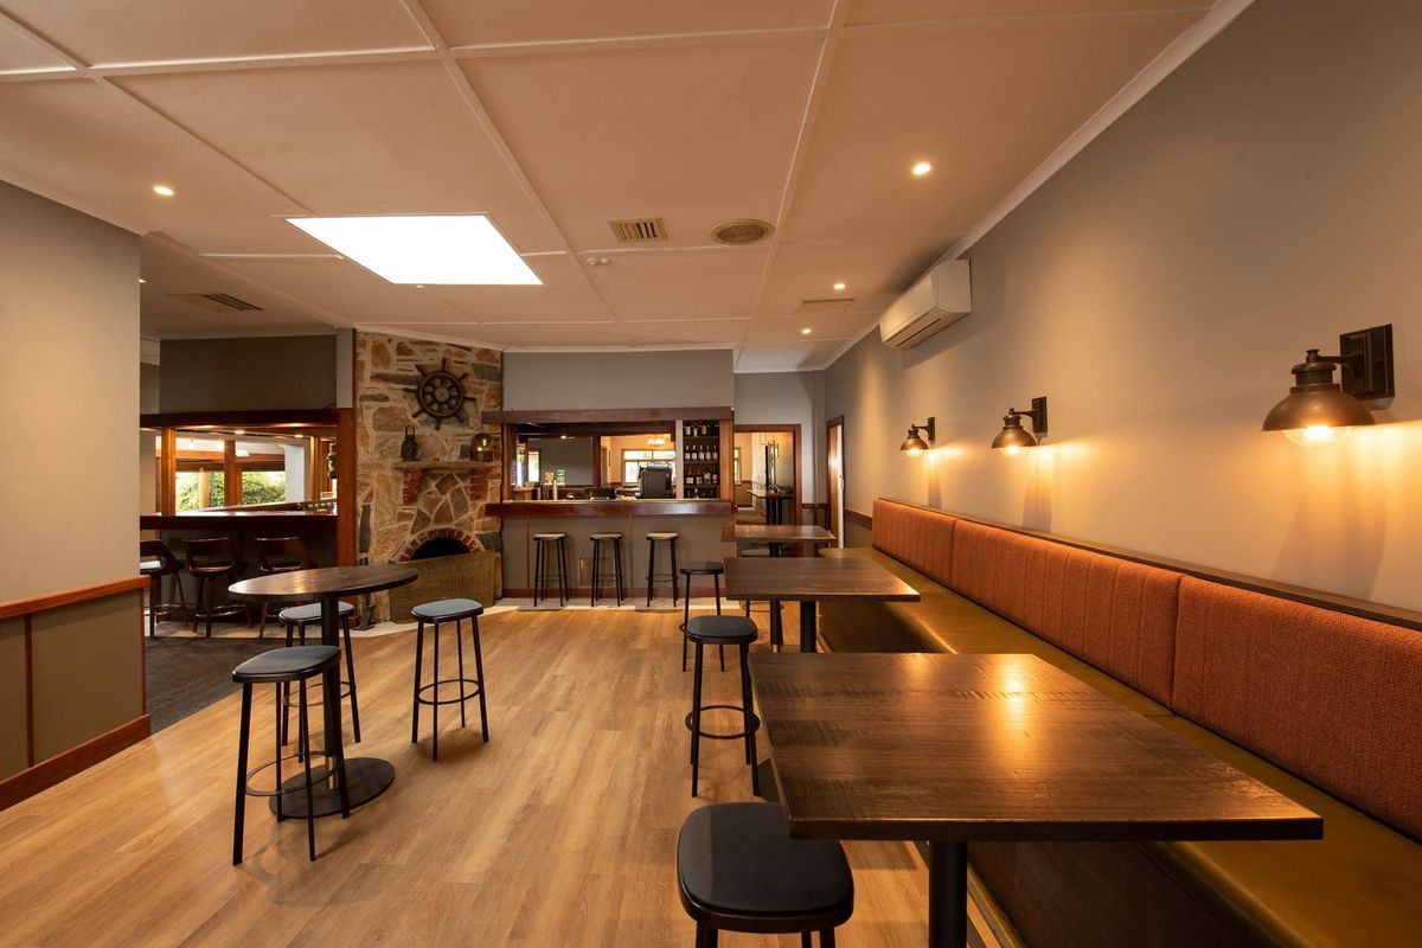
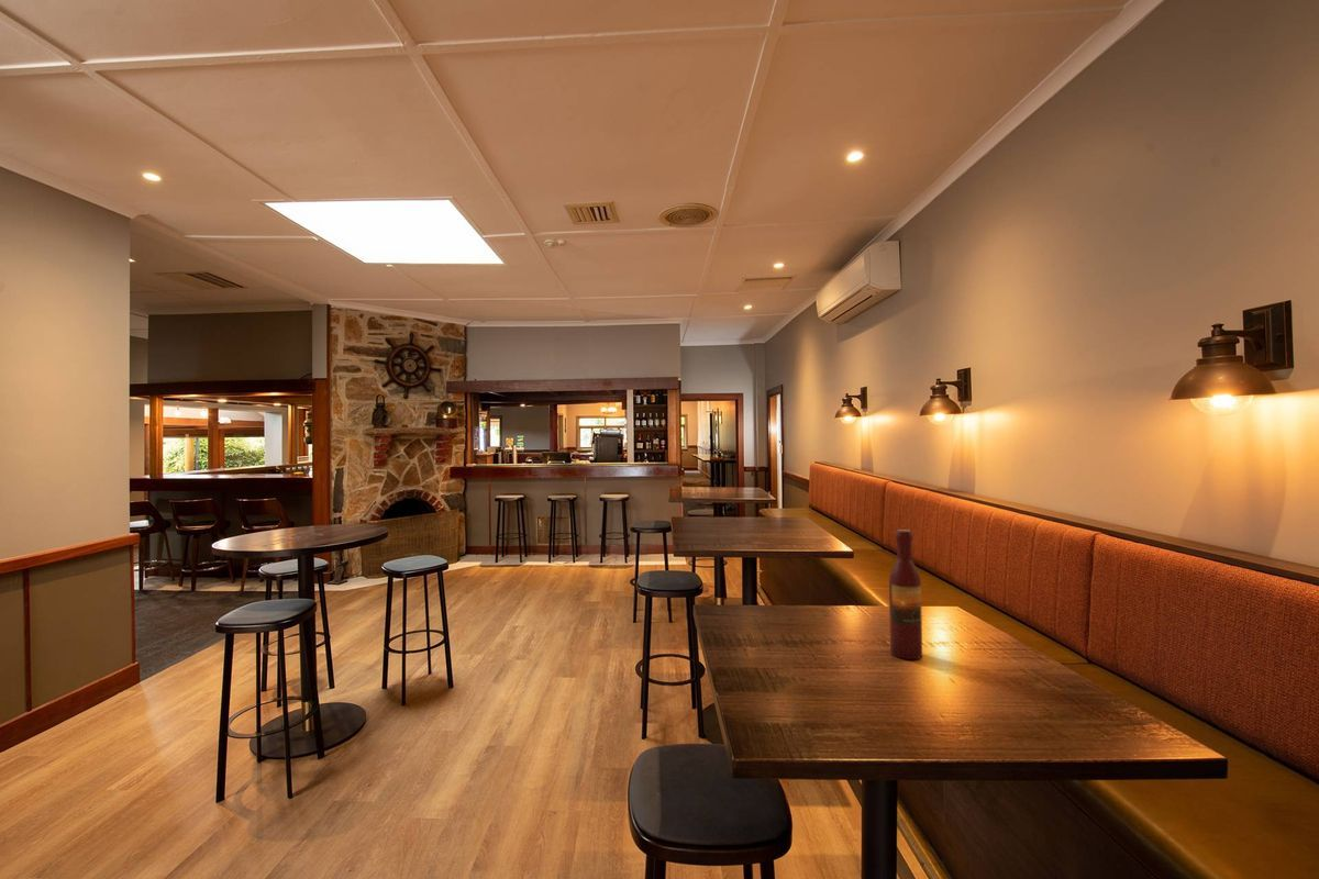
+ wine bottle (905, 591)
